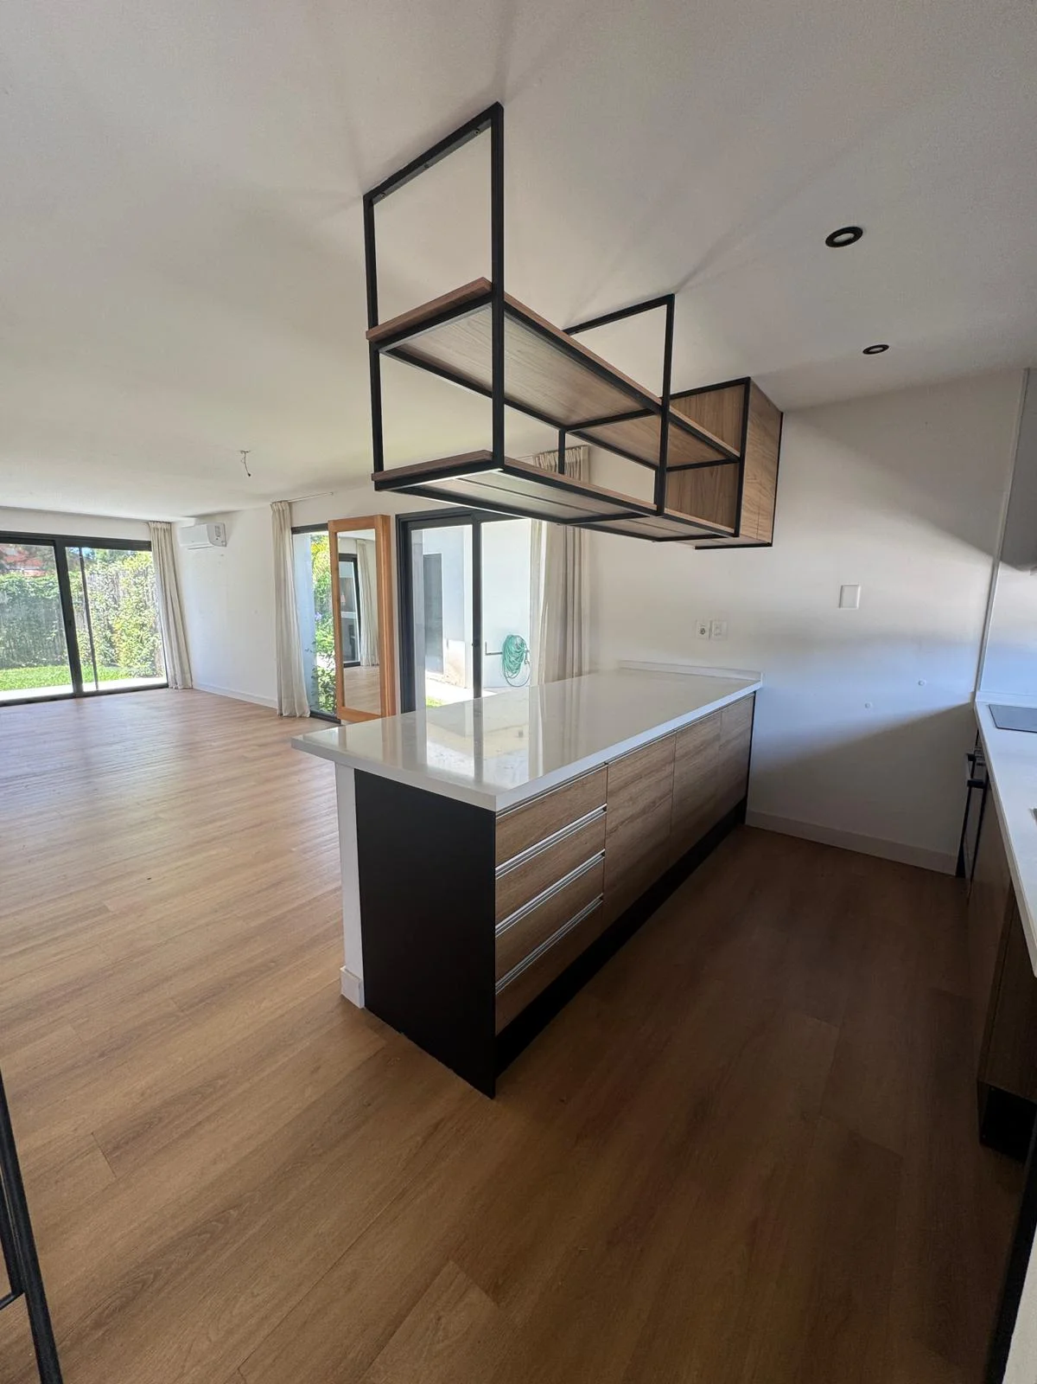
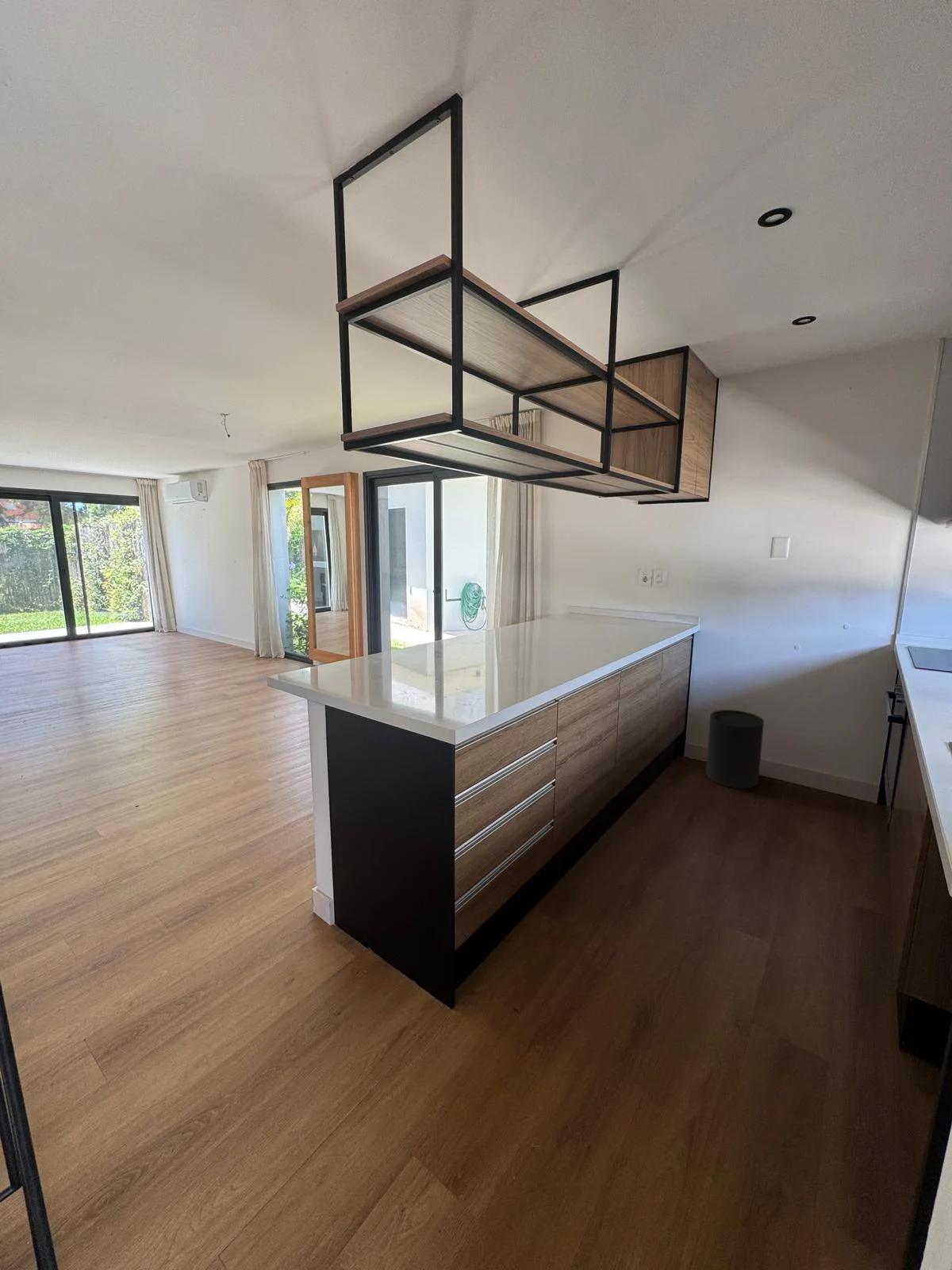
+ trash can (734, 748)
